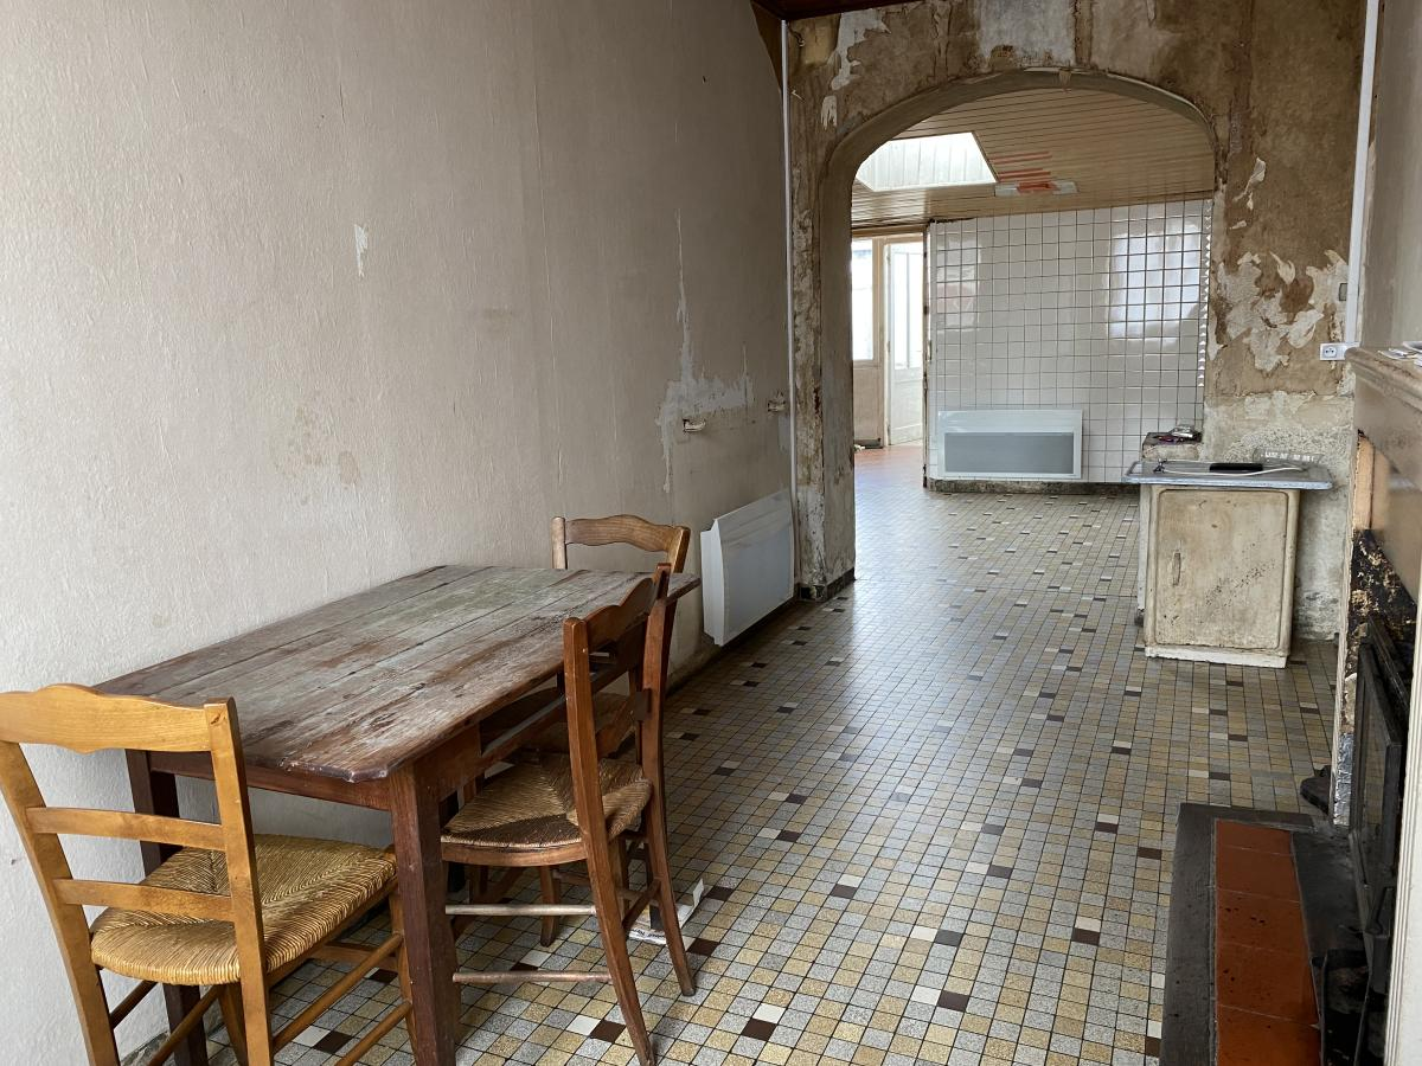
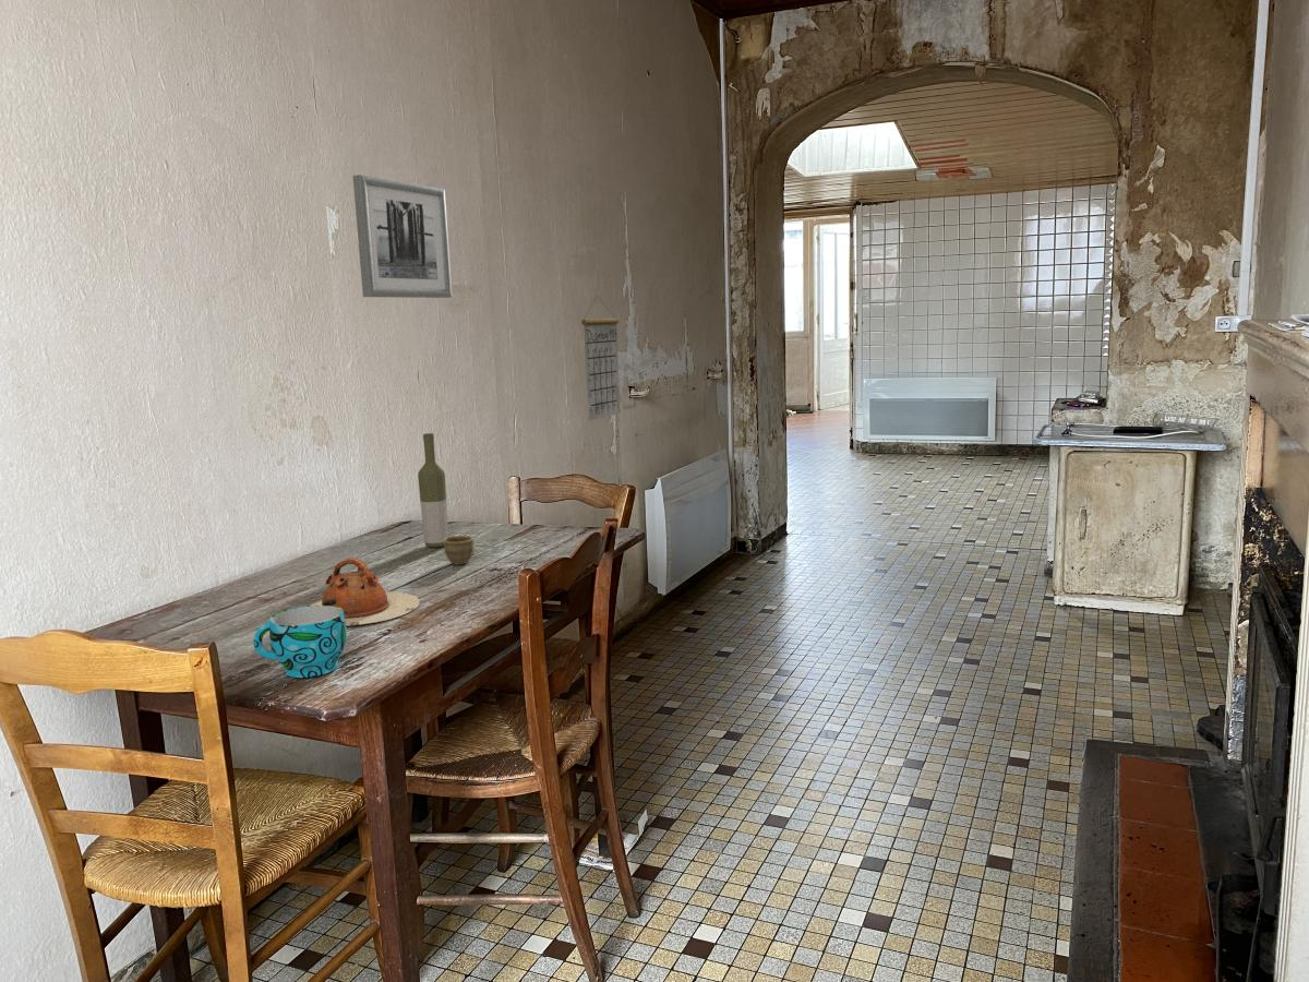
+ bottle (432, 490)
+ cup (304, 643)
+ cup (459, 549)
+ teapot (358, 583)
+ calendar (601, 356)
+ wall art (406, 240)
